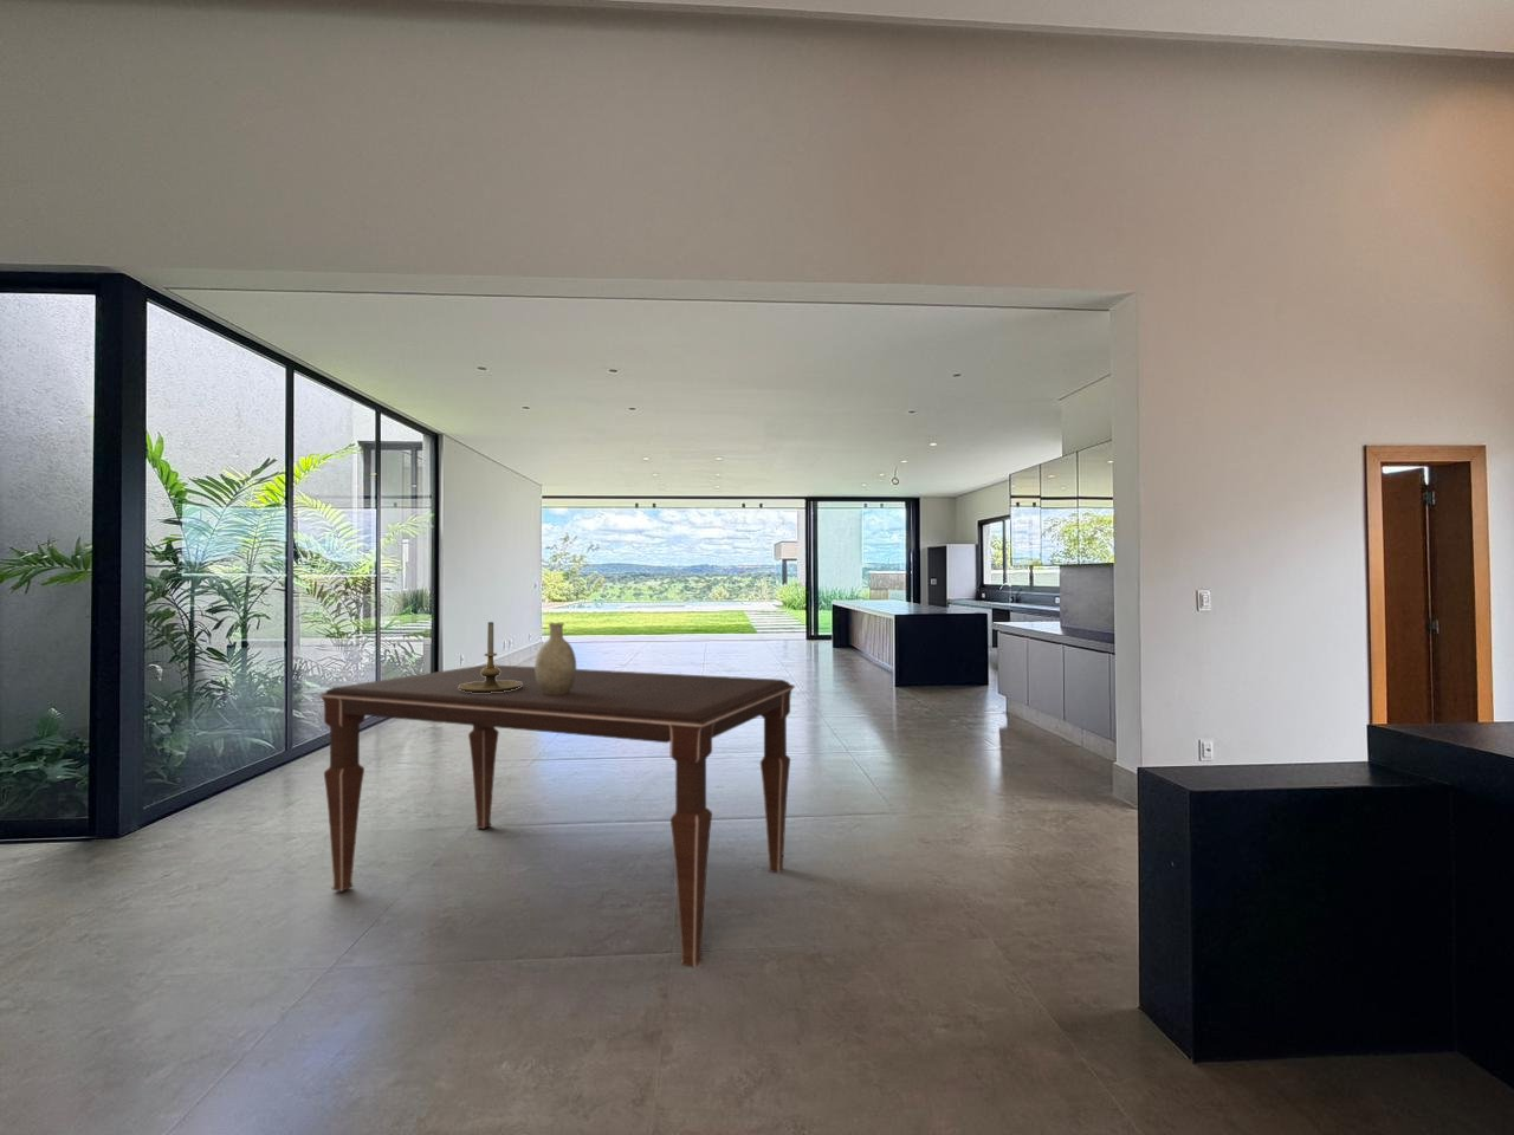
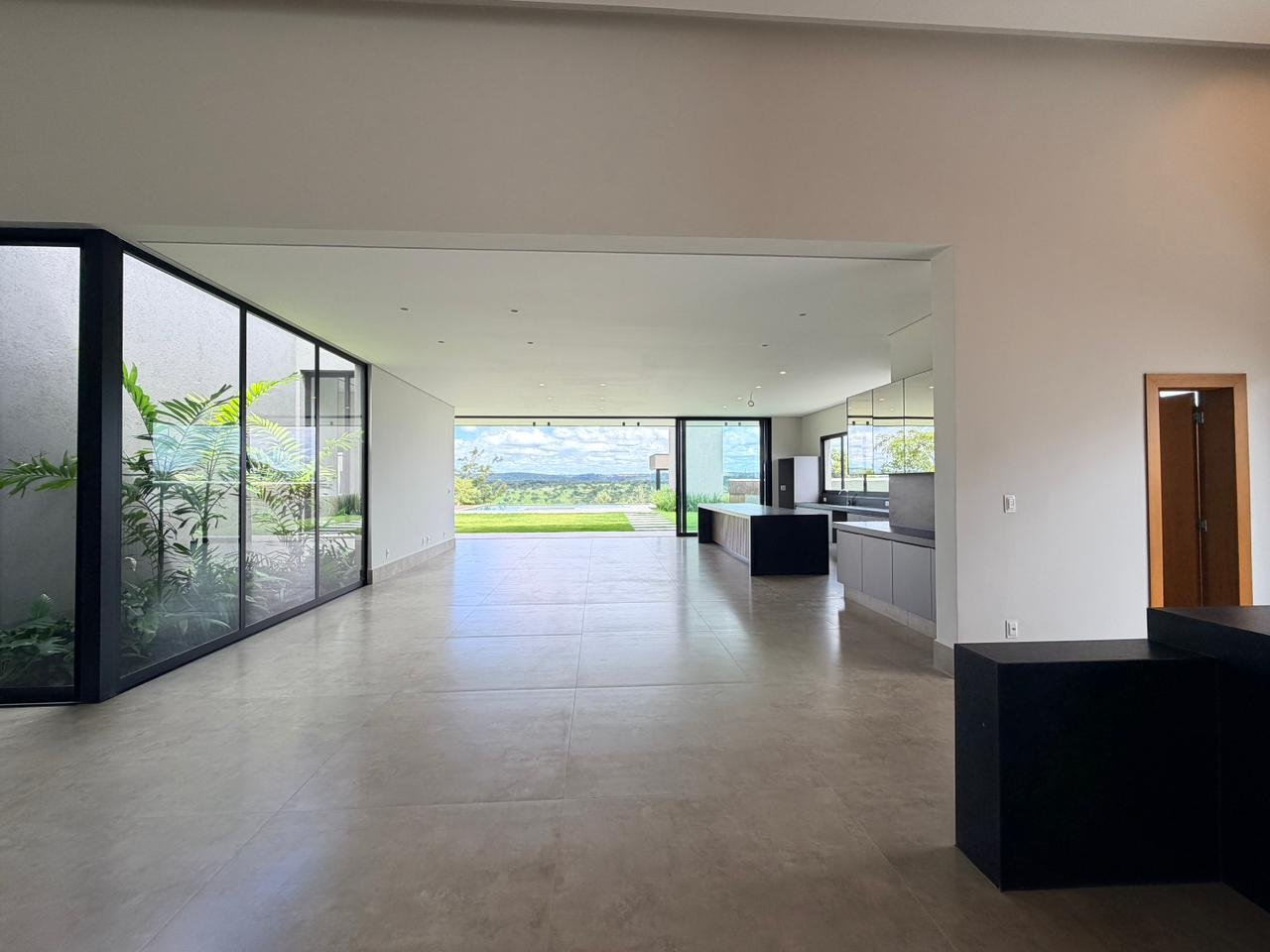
- candle holder (490, 653)
- dining table (564, 733)
- decorative vase (556, 657)
